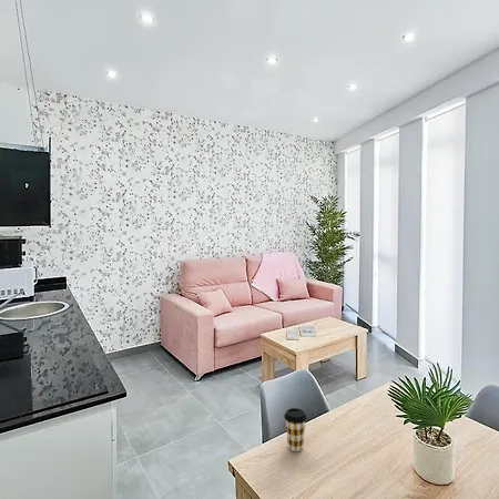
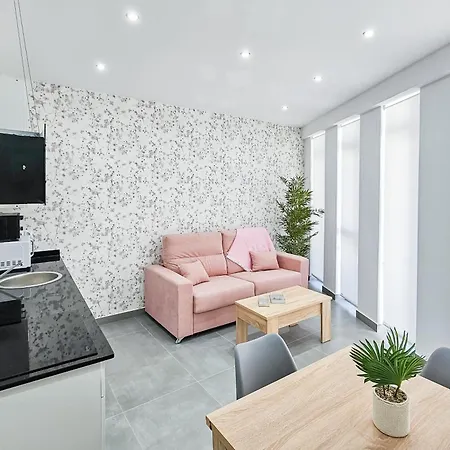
- coffee cup (295, 429)
